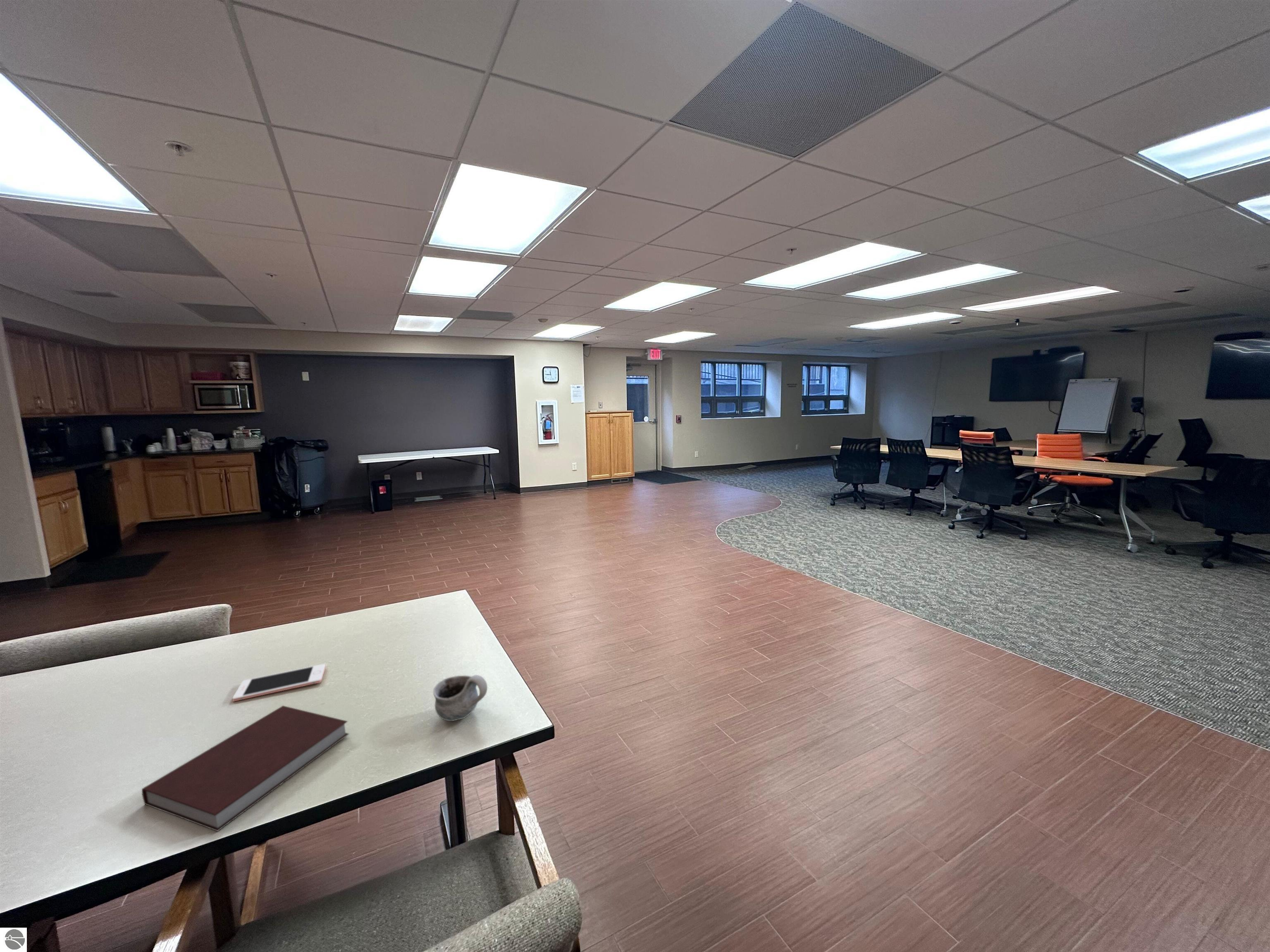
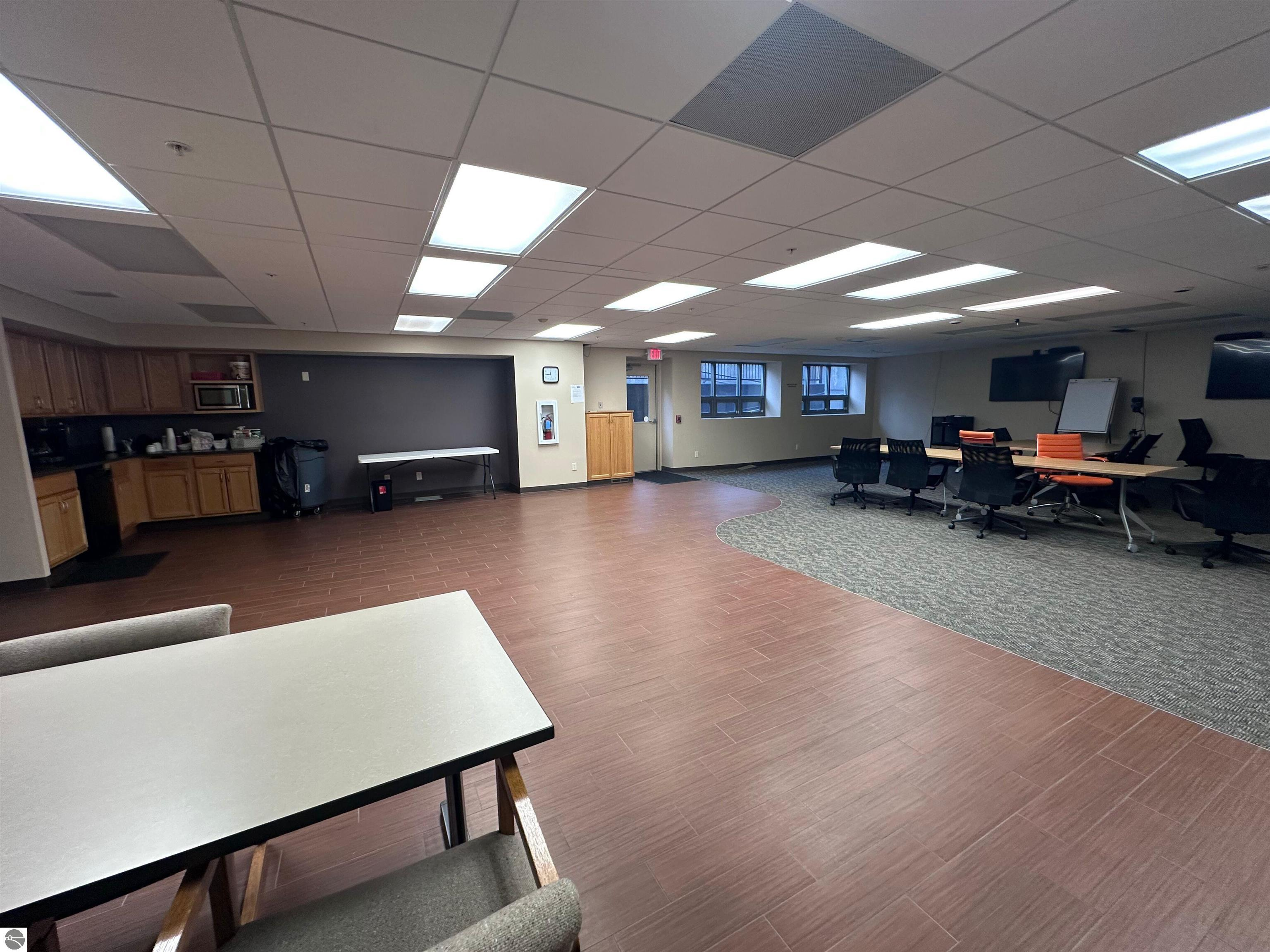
- notebook (255, 759)
- mug (463, 694)
- cell phone (282, 681)
